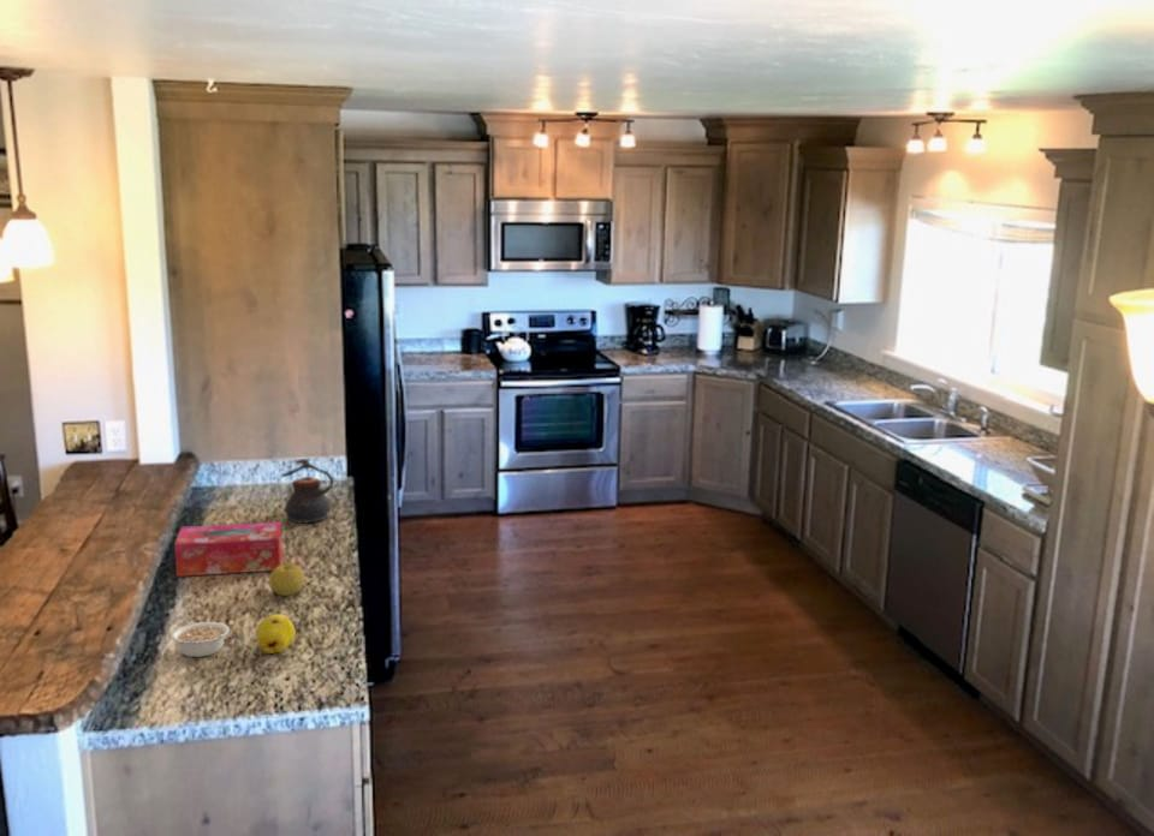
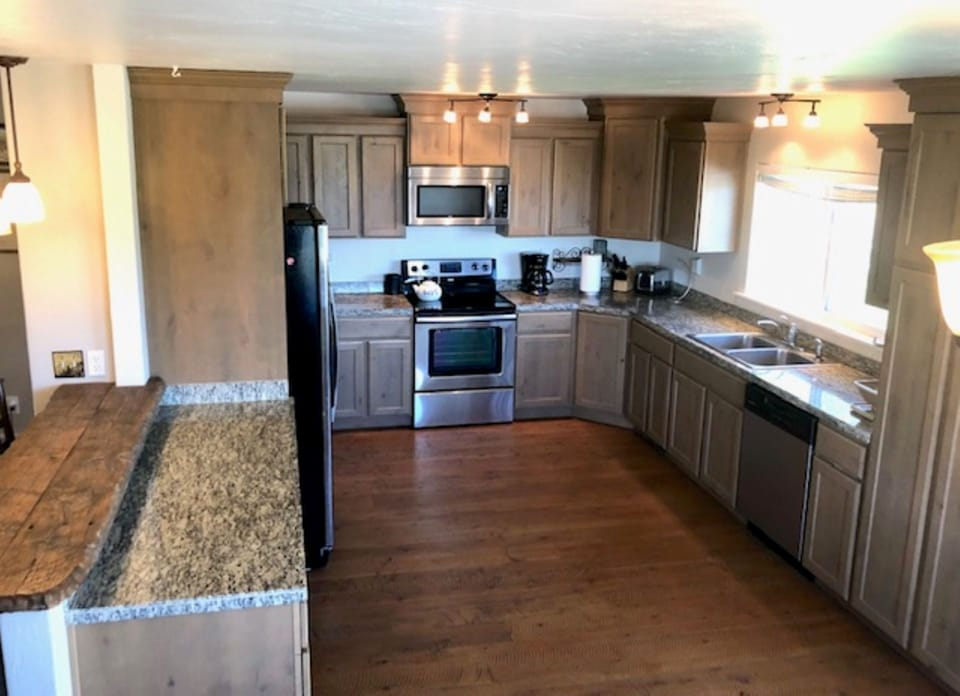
- fruit (286, 579)
- tissue box (230, 548)
- fruit (275, 631)
- legume (202, 639)
- teapot (308, 489)
